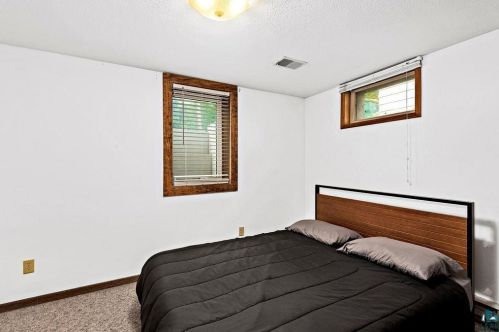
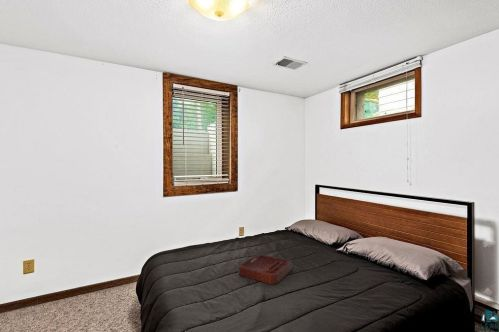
+ decorative tray (265, 267)
